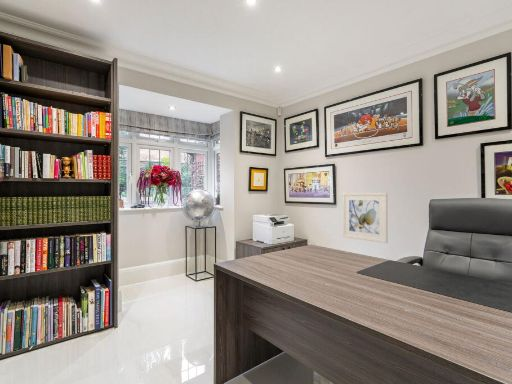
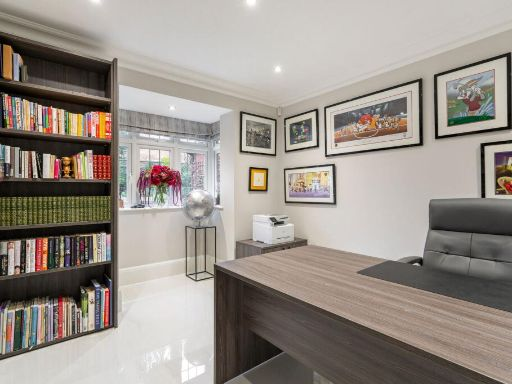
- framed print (363, 216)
